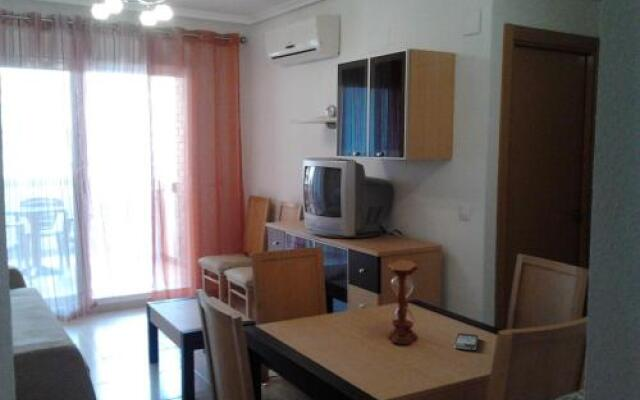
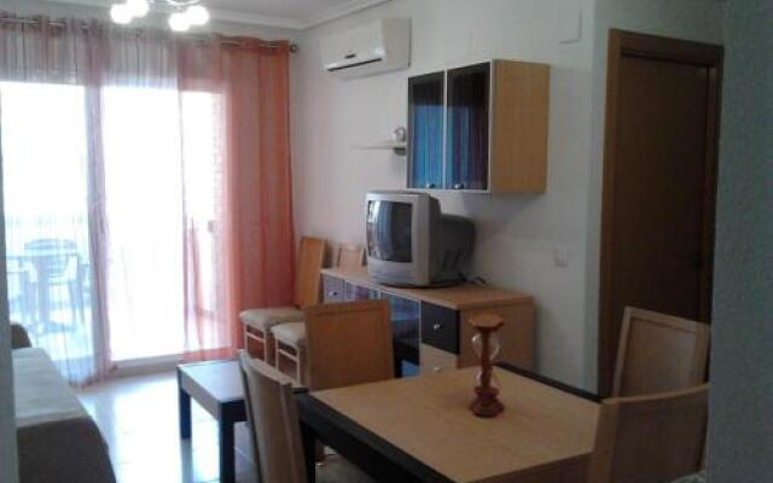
- smartphone (466, 341)
